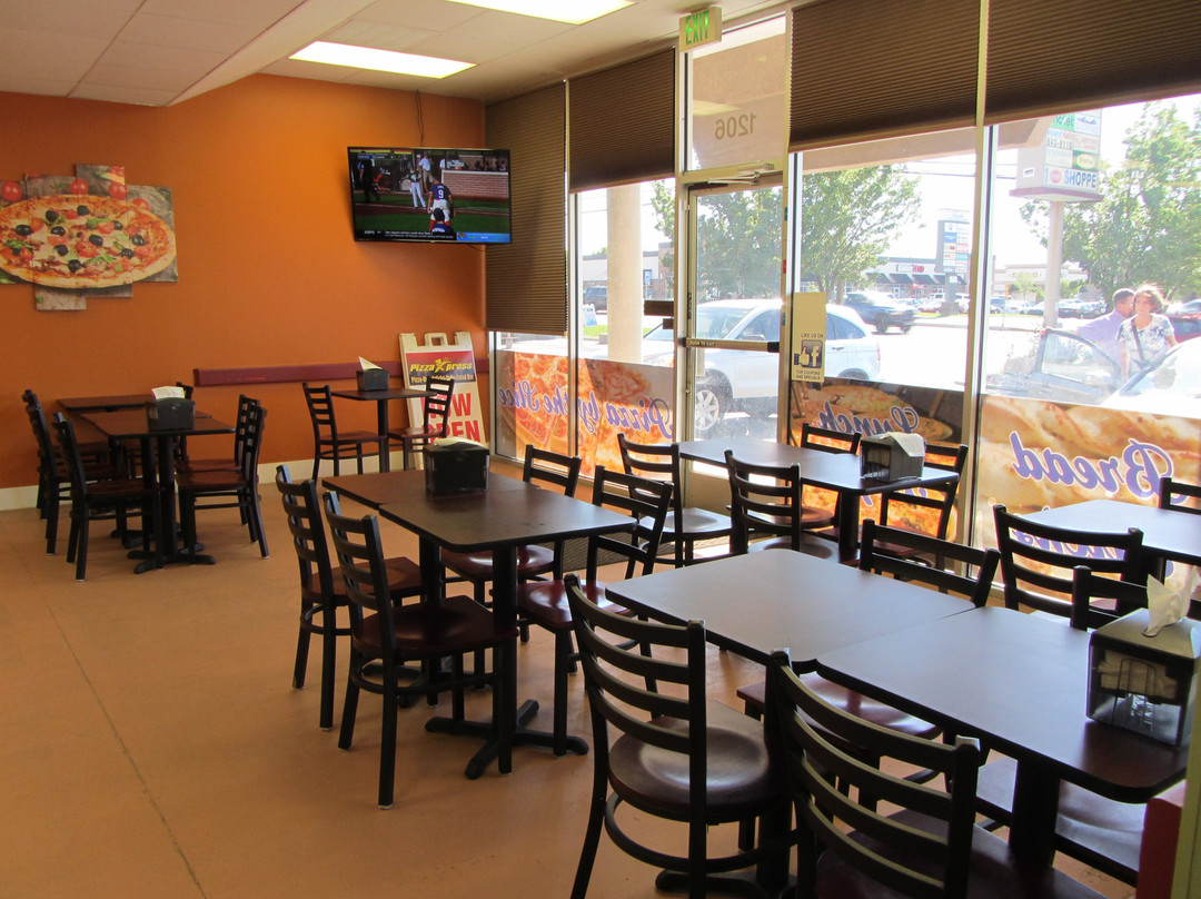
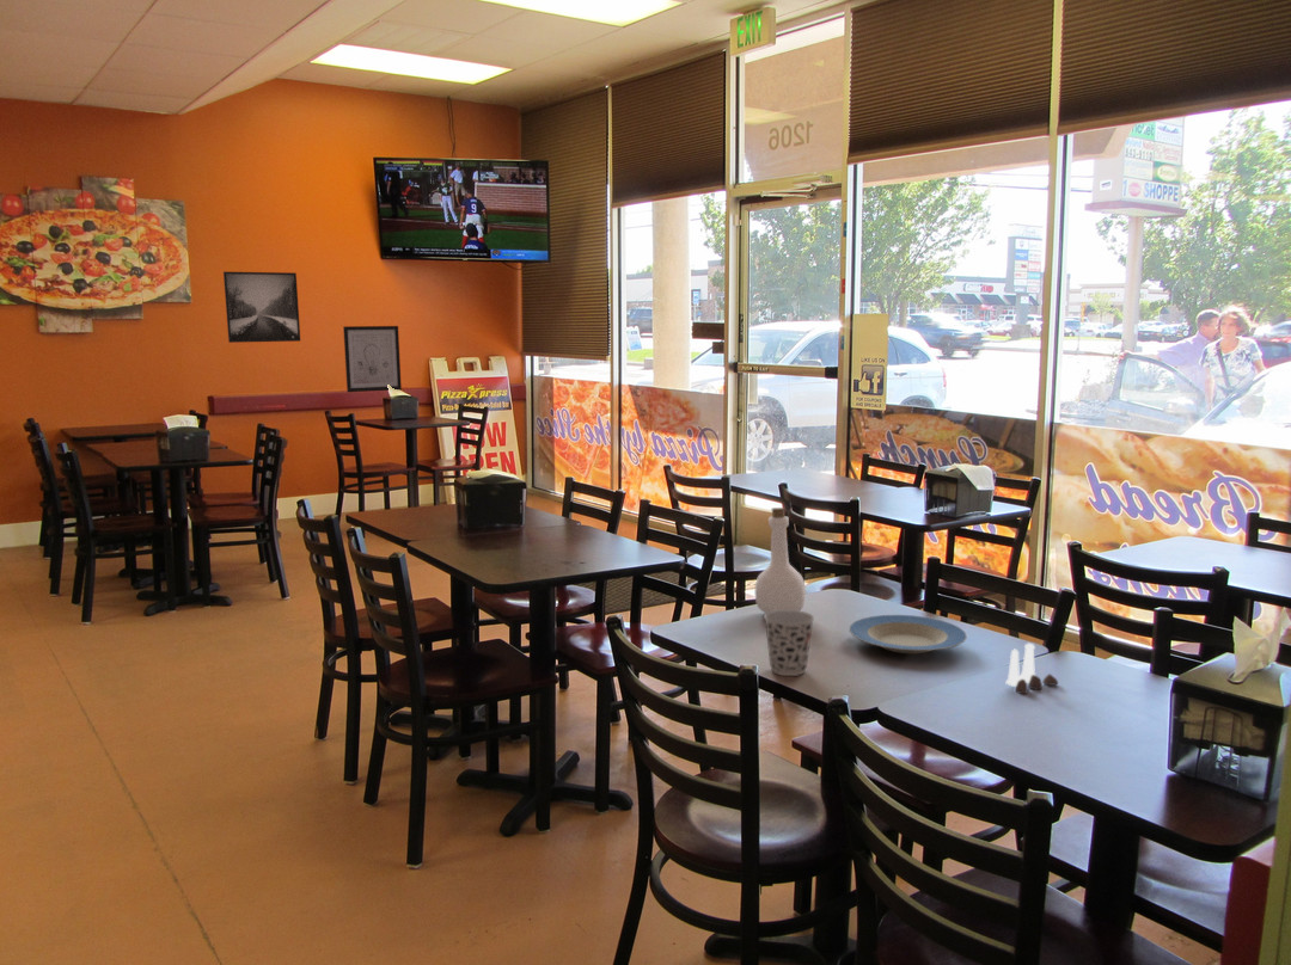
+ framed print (262, 307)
+ cup (788, 643)
+ plate (906, 638)
+ salt and pepper shaker set (1030, 665)
+ wall art (372, 358)
+ bottle (779, 563)
